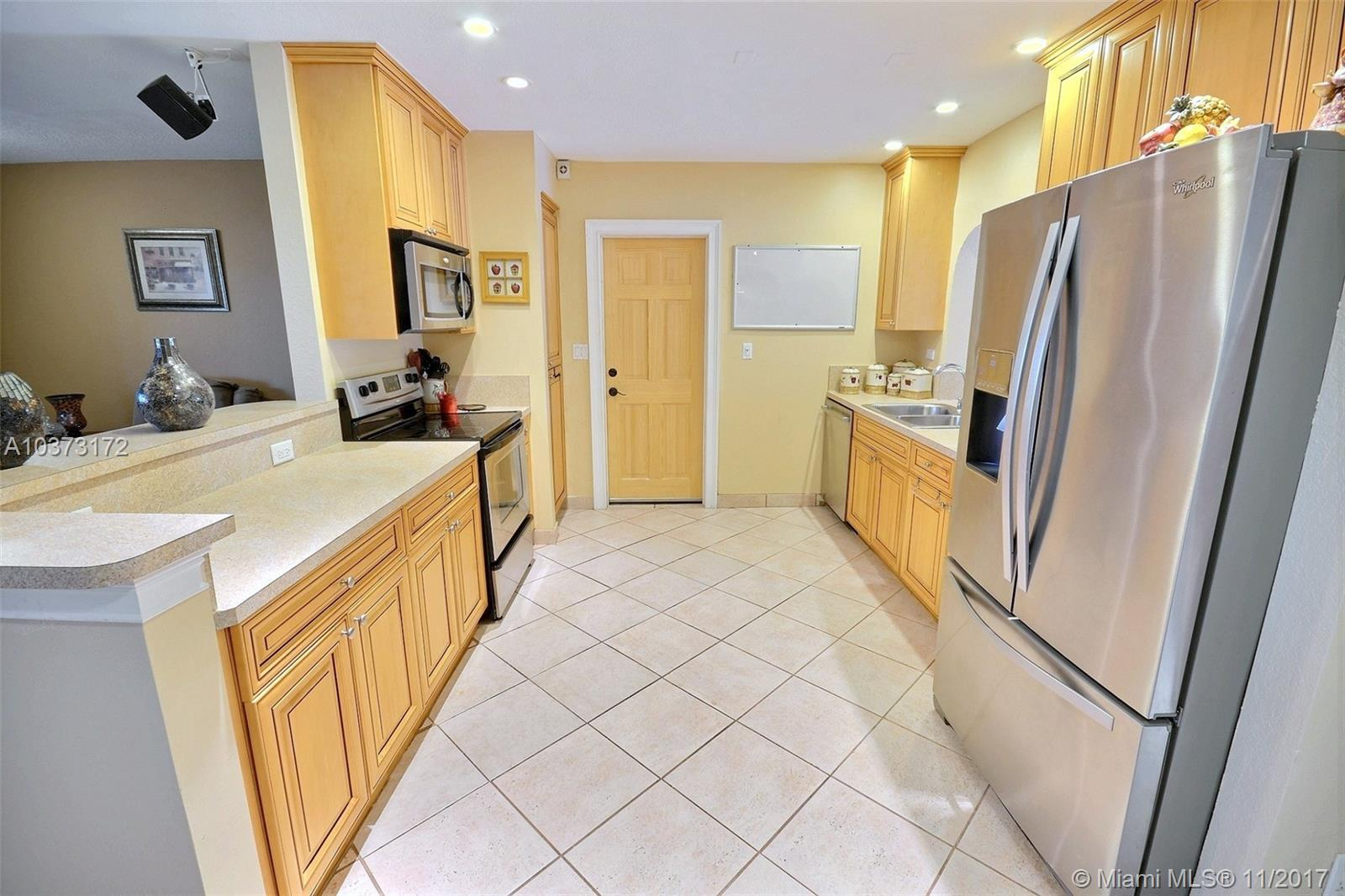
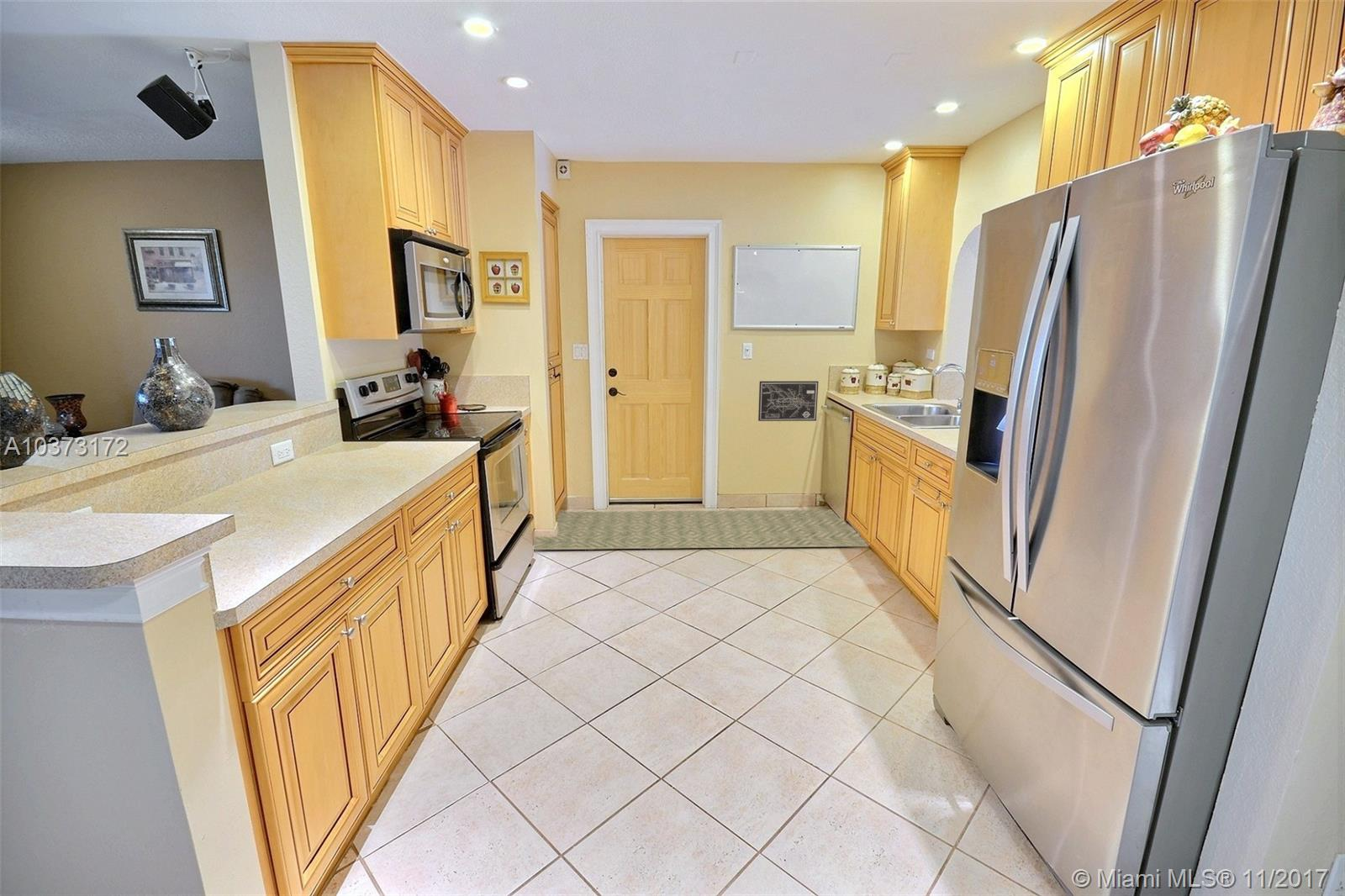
+ wall art (788, 401)
+ rug (691, 527)
